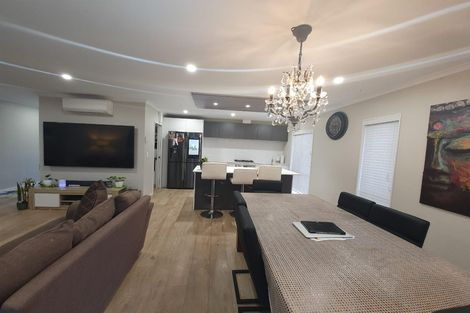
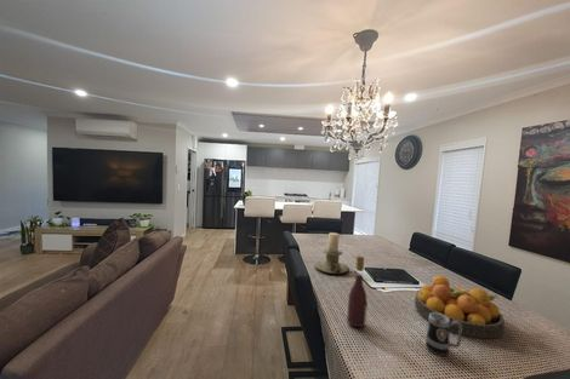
+ fruit bowl (456, 299)
+ candle holder (332, 251)
+ mug (443, 334)
+ wine bottle (358, 289)
